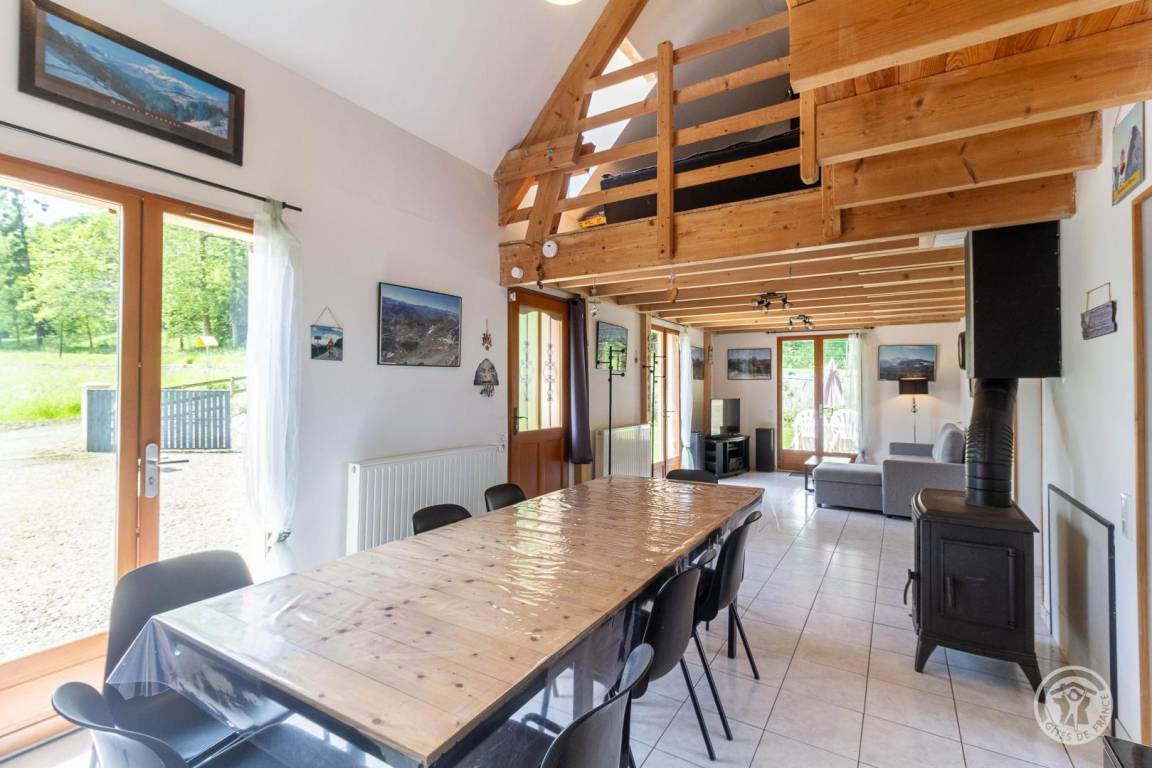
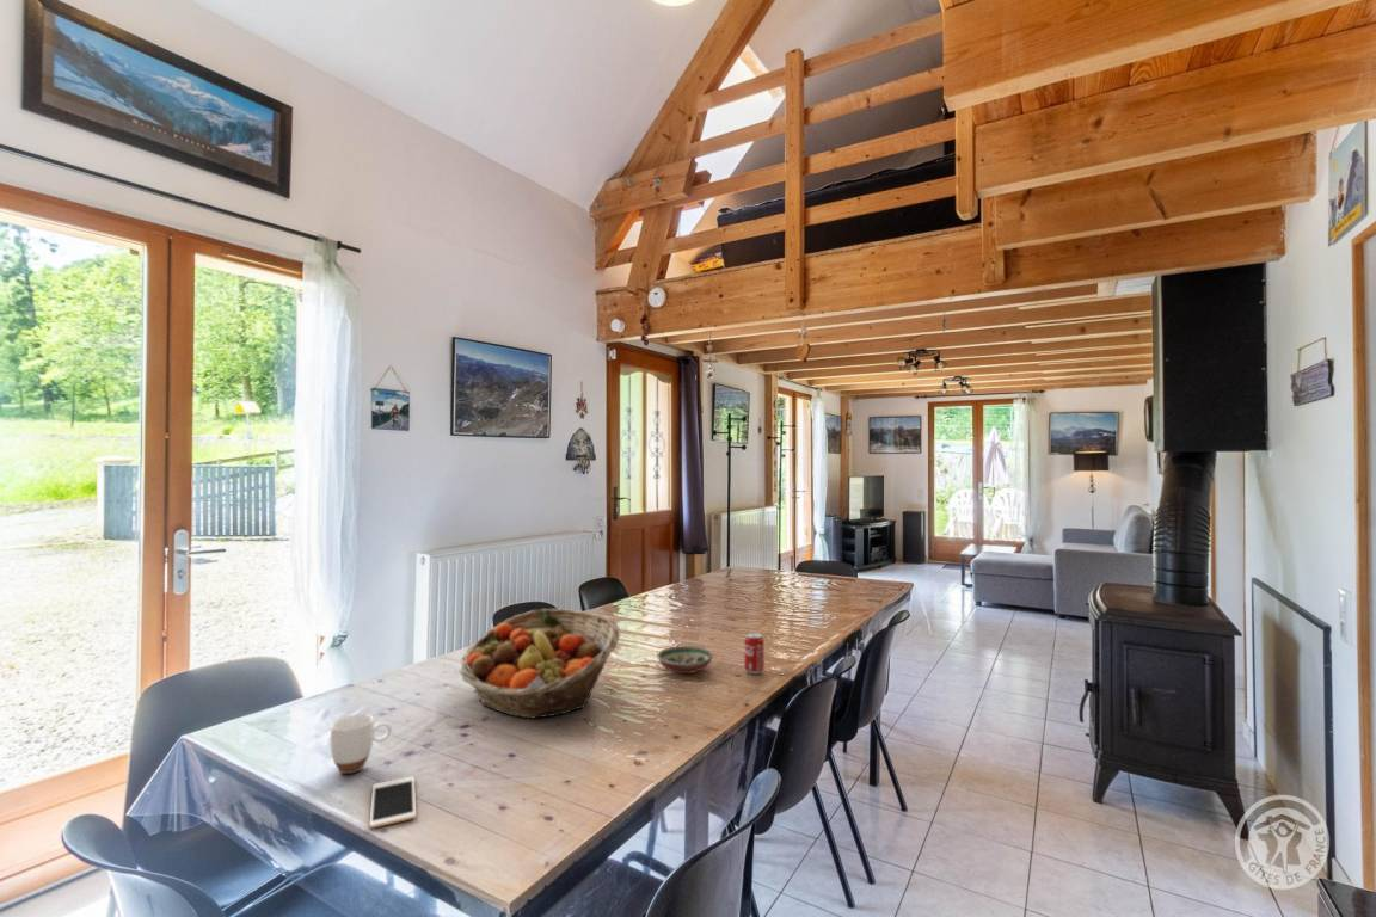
+ mug (361, 743)
+ fruit basket (540, 658)
+ decorative bowl (684, 661)
+ cell phone (393, 800)
+ beverage can (754, 653)
